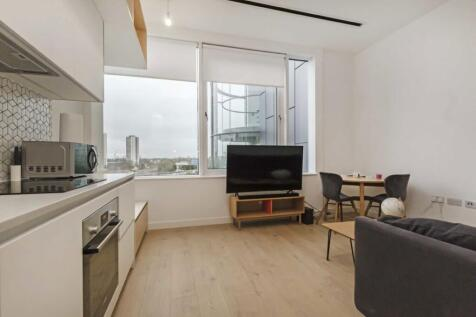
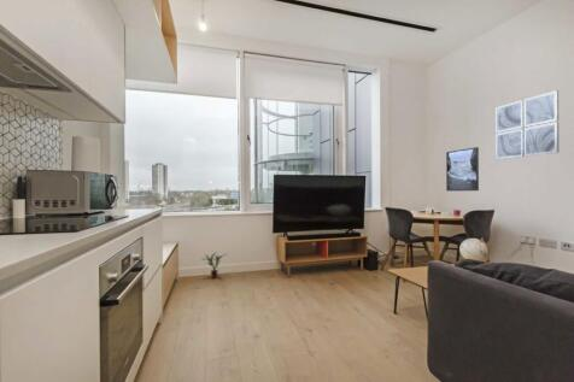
+ wall art (523, 127)
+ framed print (461, 170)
+ potted plant (213, 266)
